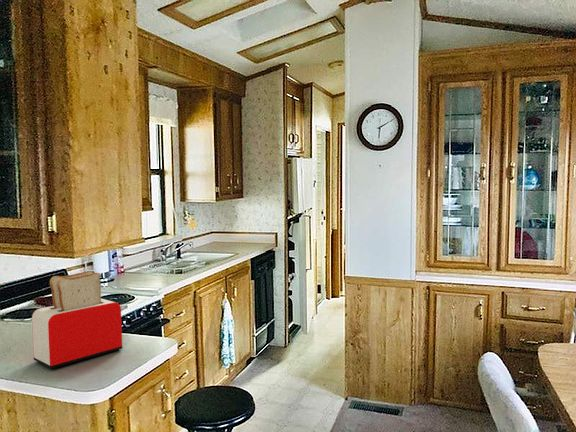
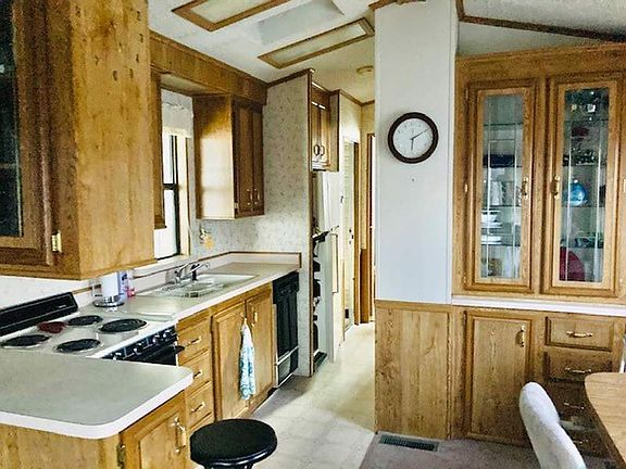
- toaster (80, 314)
